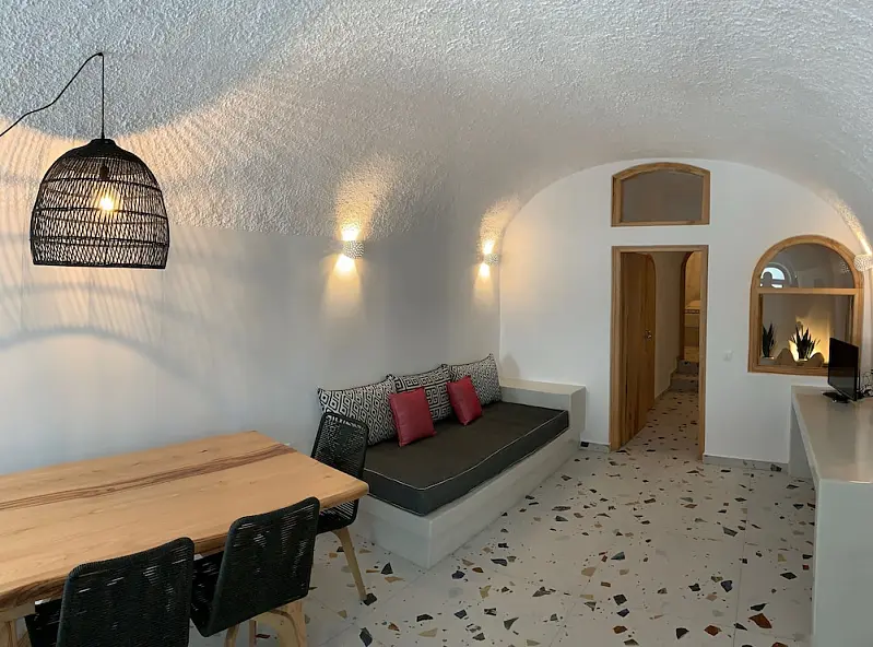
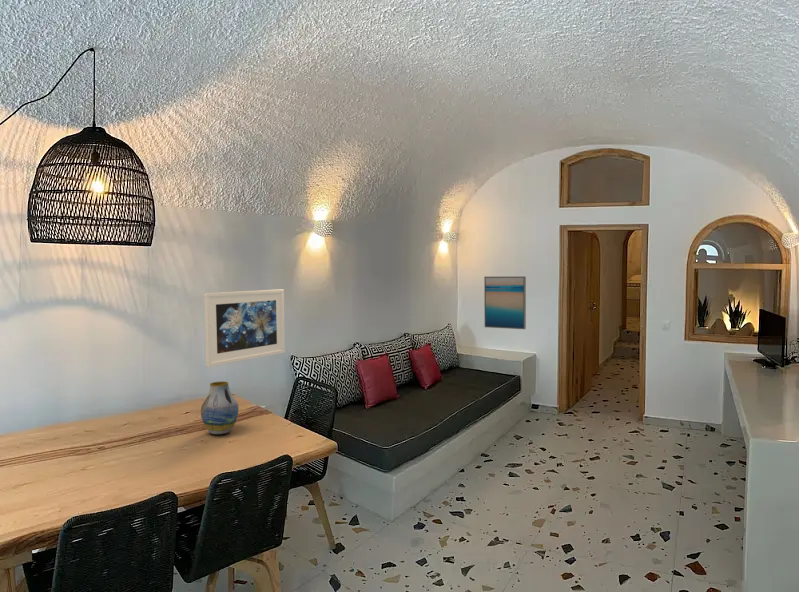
+ vase (219, 407)
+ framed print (247, 325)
+ wall art (504, 302)
